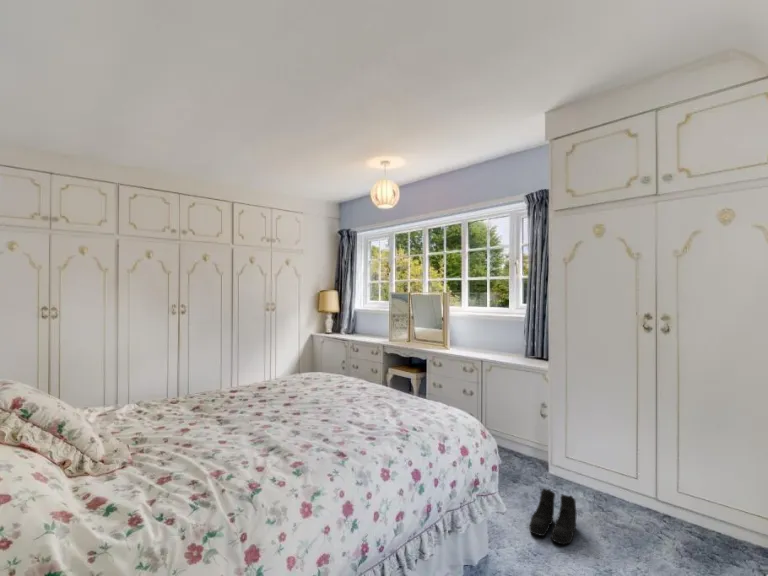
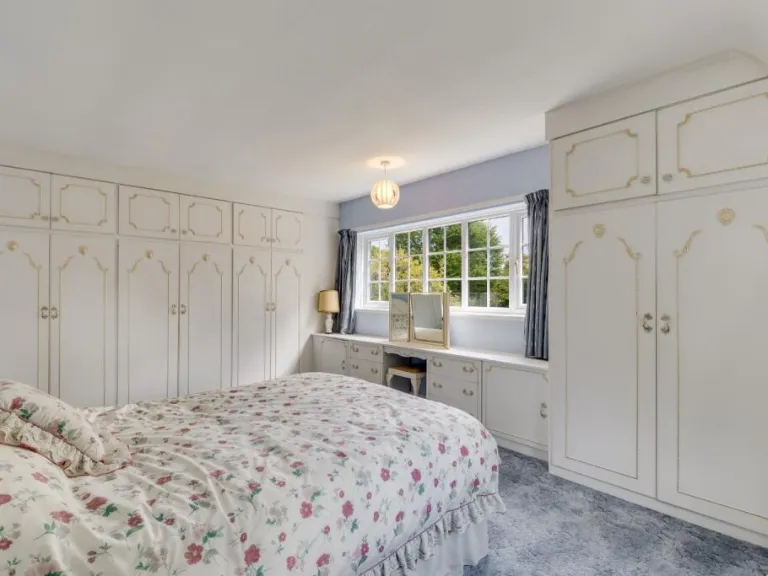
- boots (553, 512)
